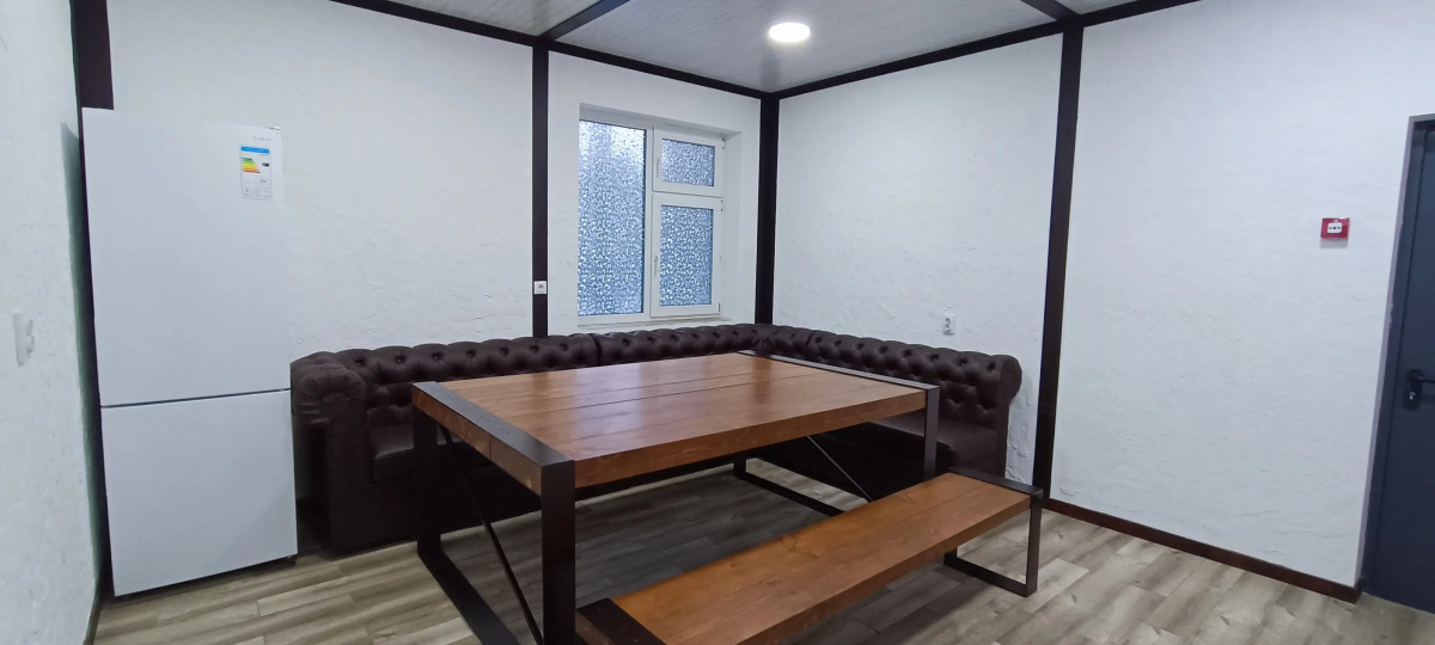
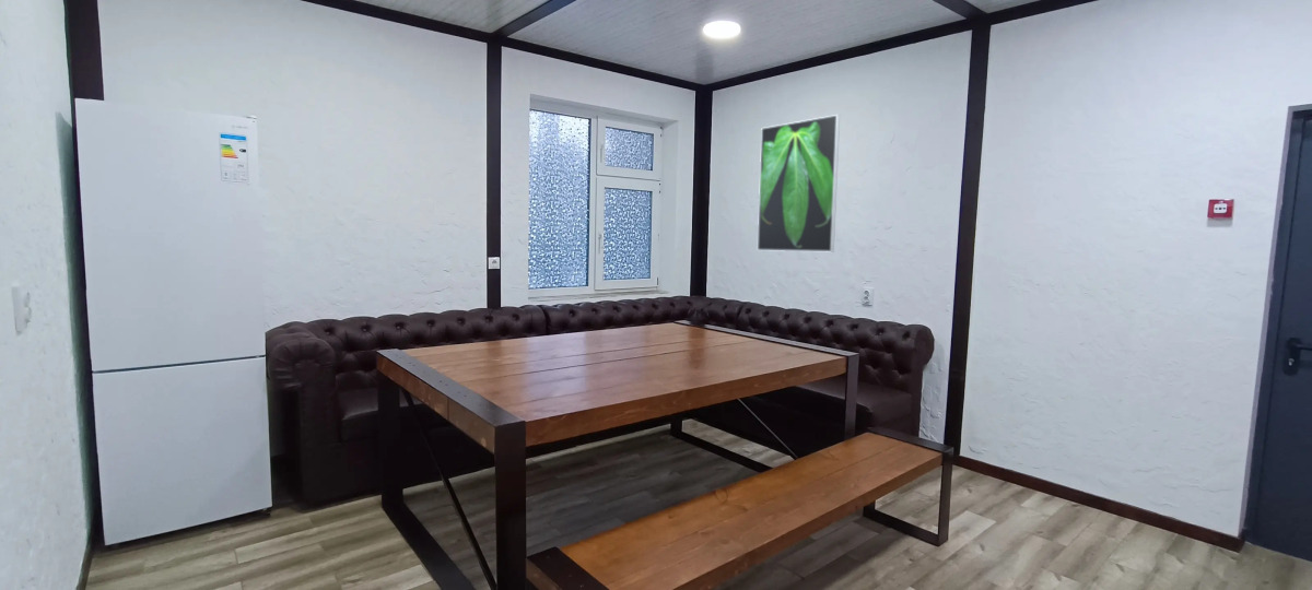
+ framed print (796, 187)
